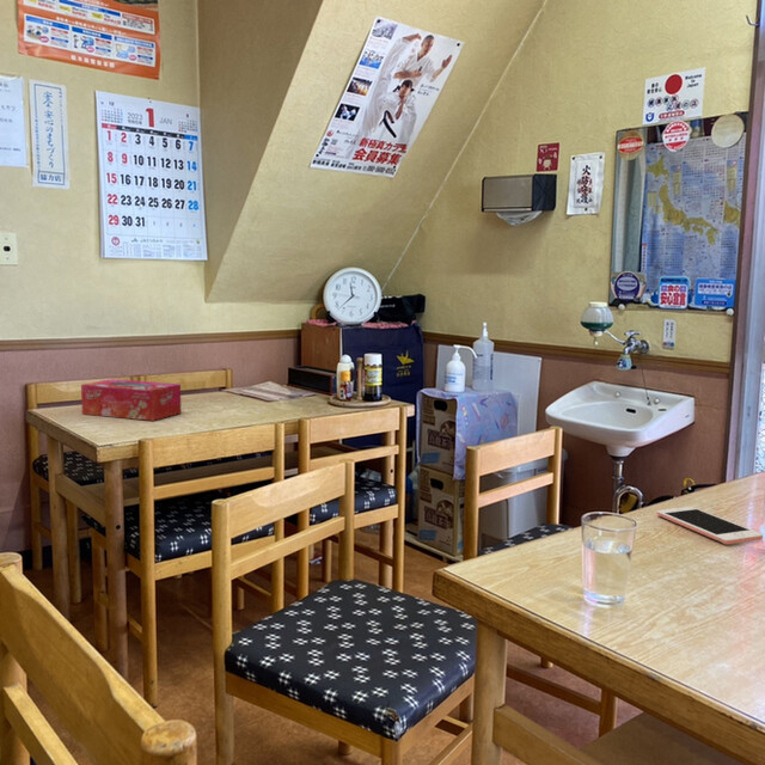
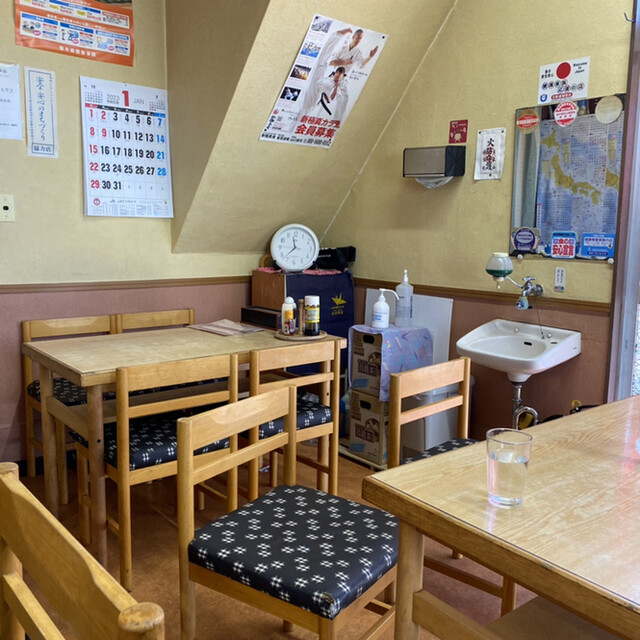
- tissue box (131, 398)
- cell phone (706, 524)
